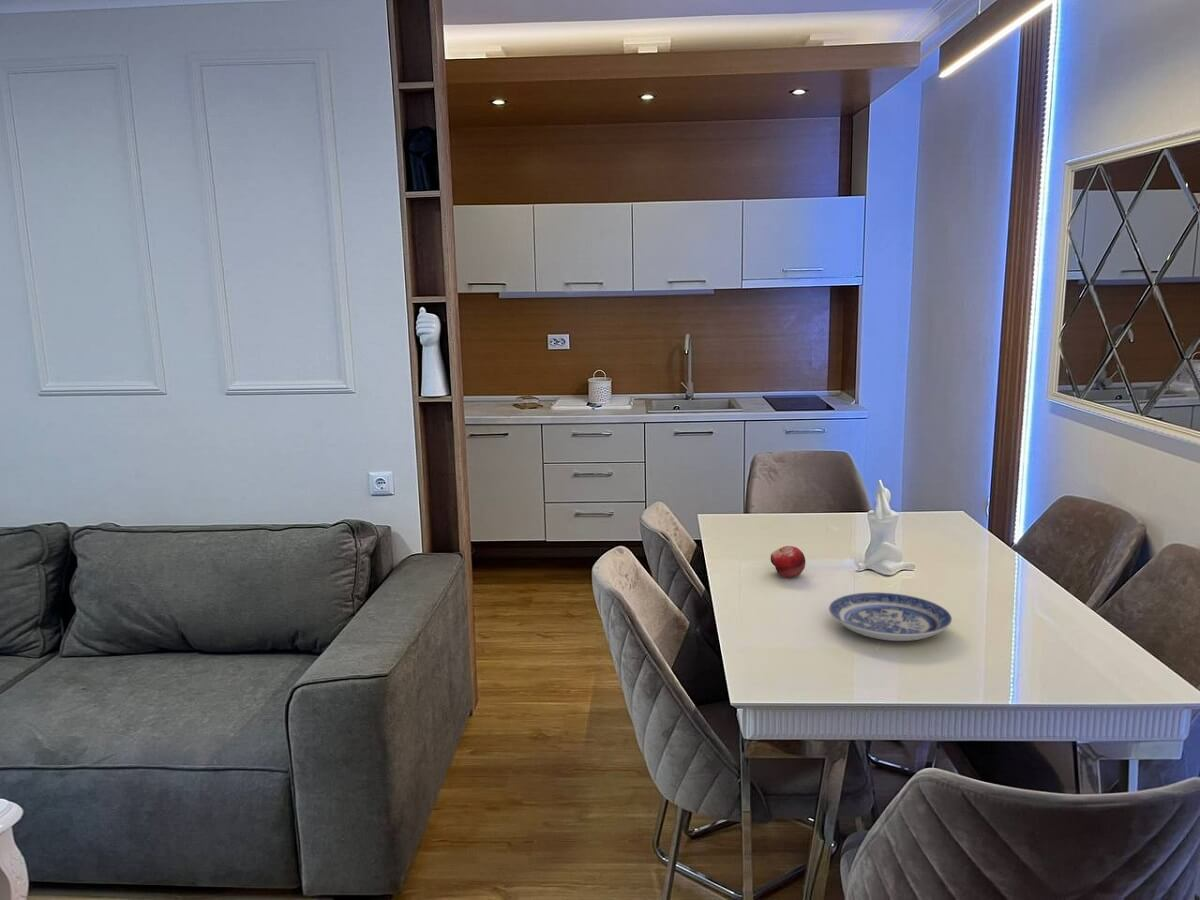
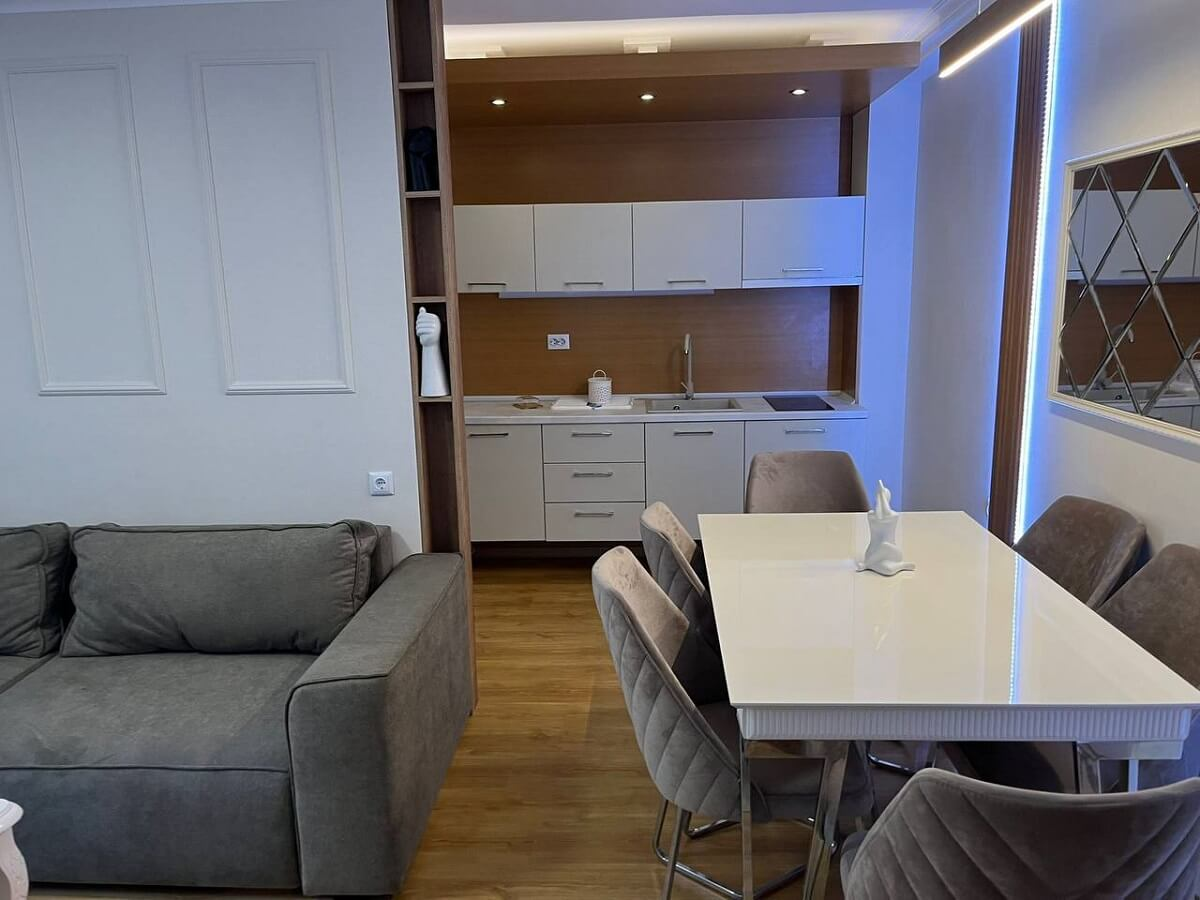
- plate (888, 619)
- fruit (787, 560)
